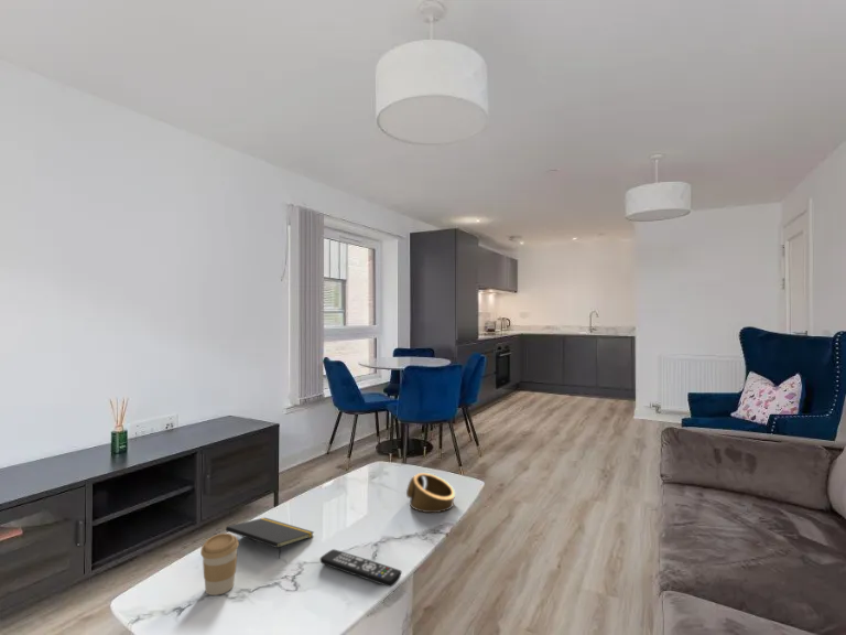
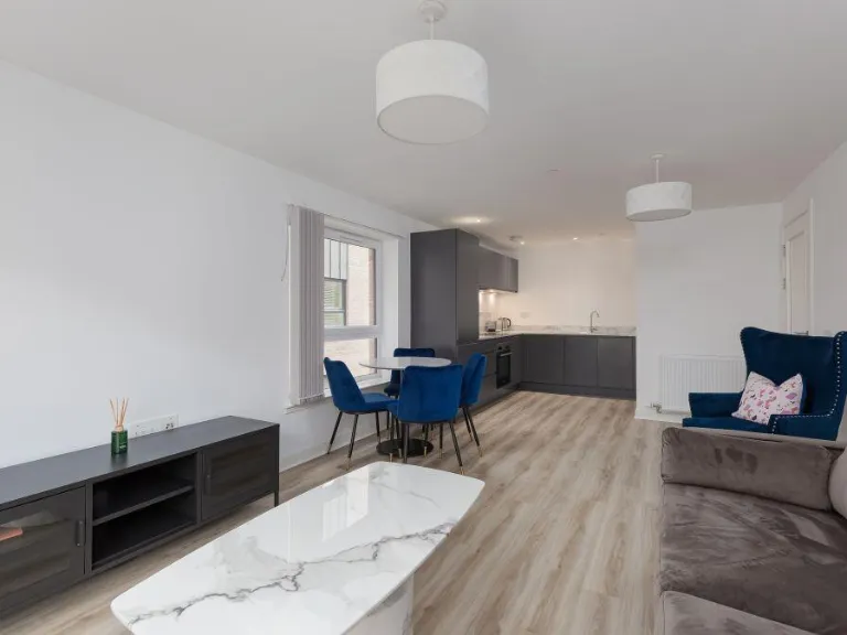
- remote control (359, 567)
- notepad (270, 531)
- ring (431, 489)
- coffee cup (219, 562)
